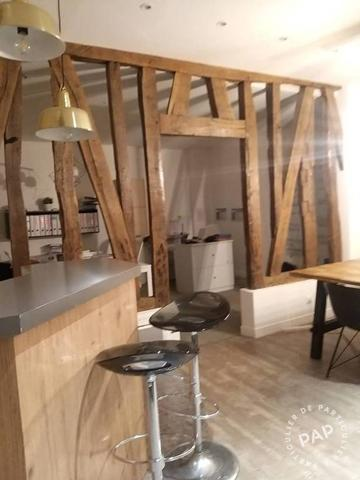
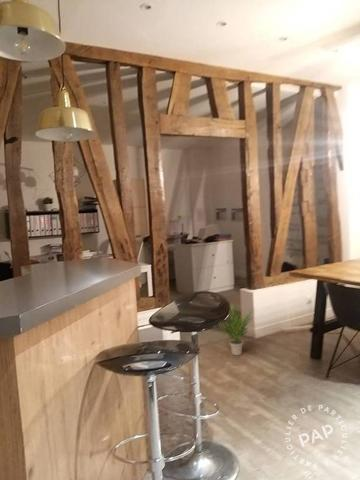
+ potted plant (235, 330)
